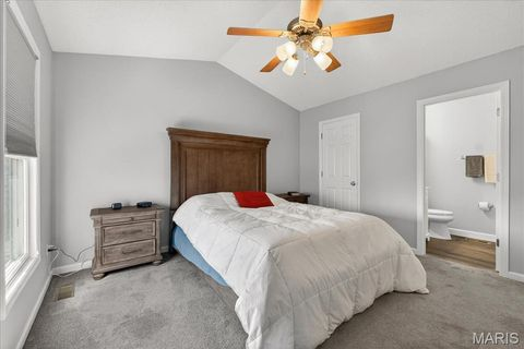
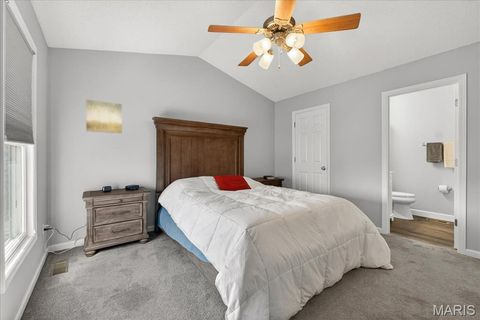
+ wall art (104, 117)
